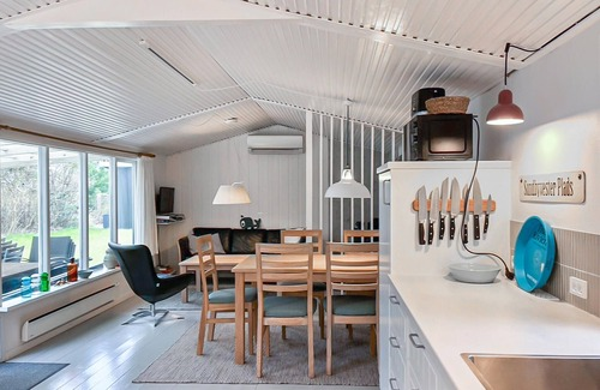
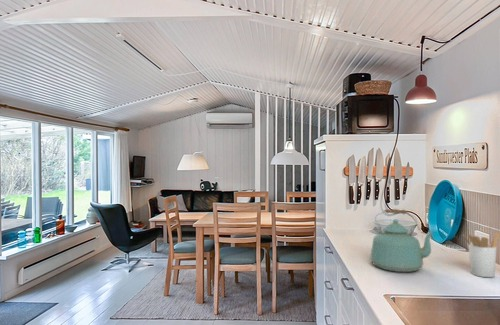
+ utensil holder (481, 253)
+ kettle (401, 238)
